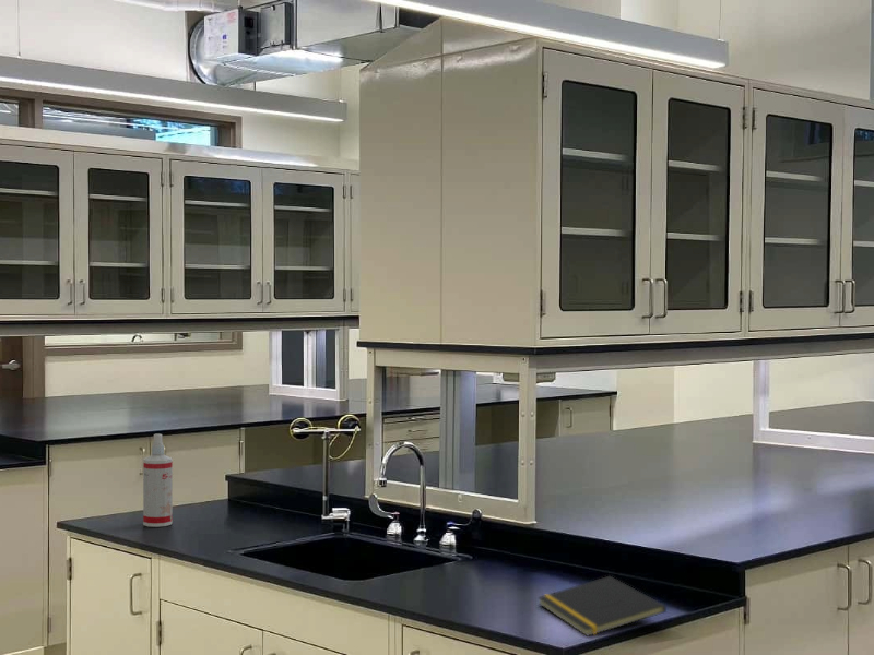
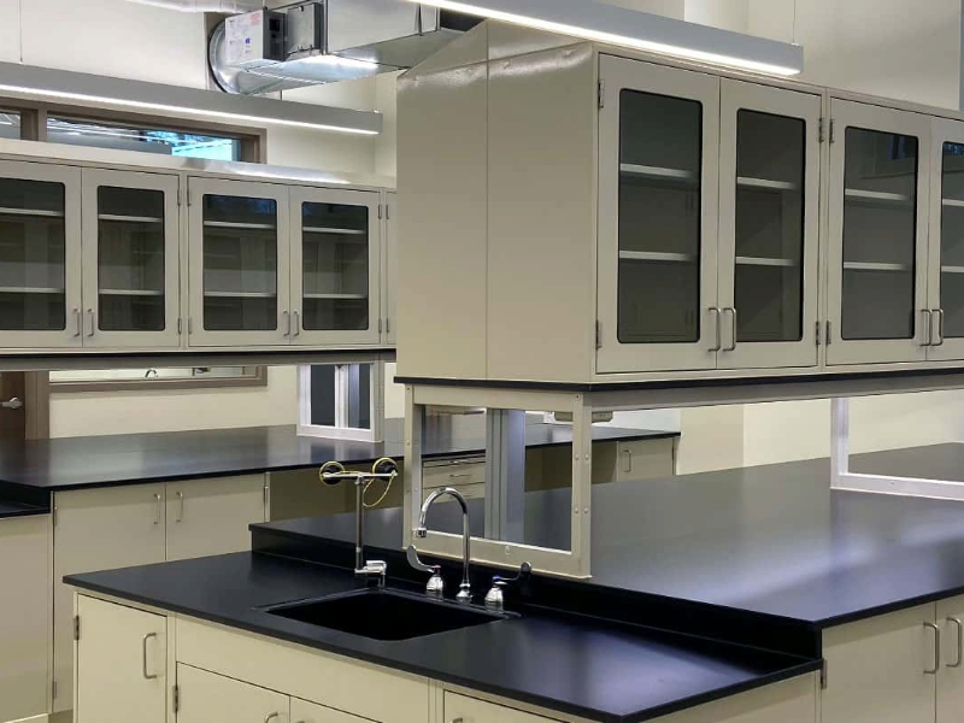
- notepad (599, 604)
- spray bottle (157, 478)
